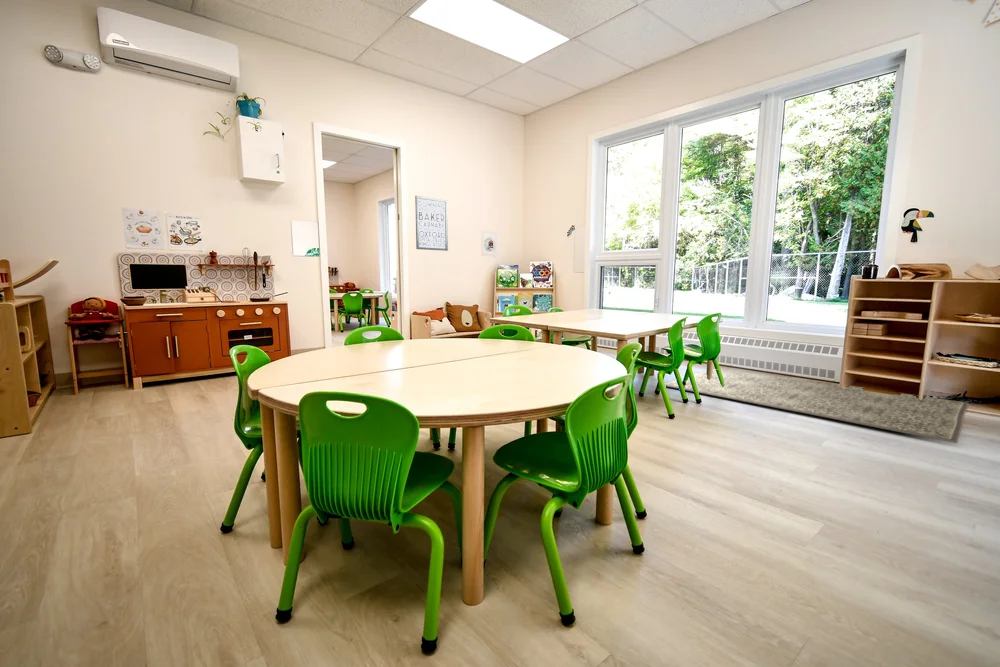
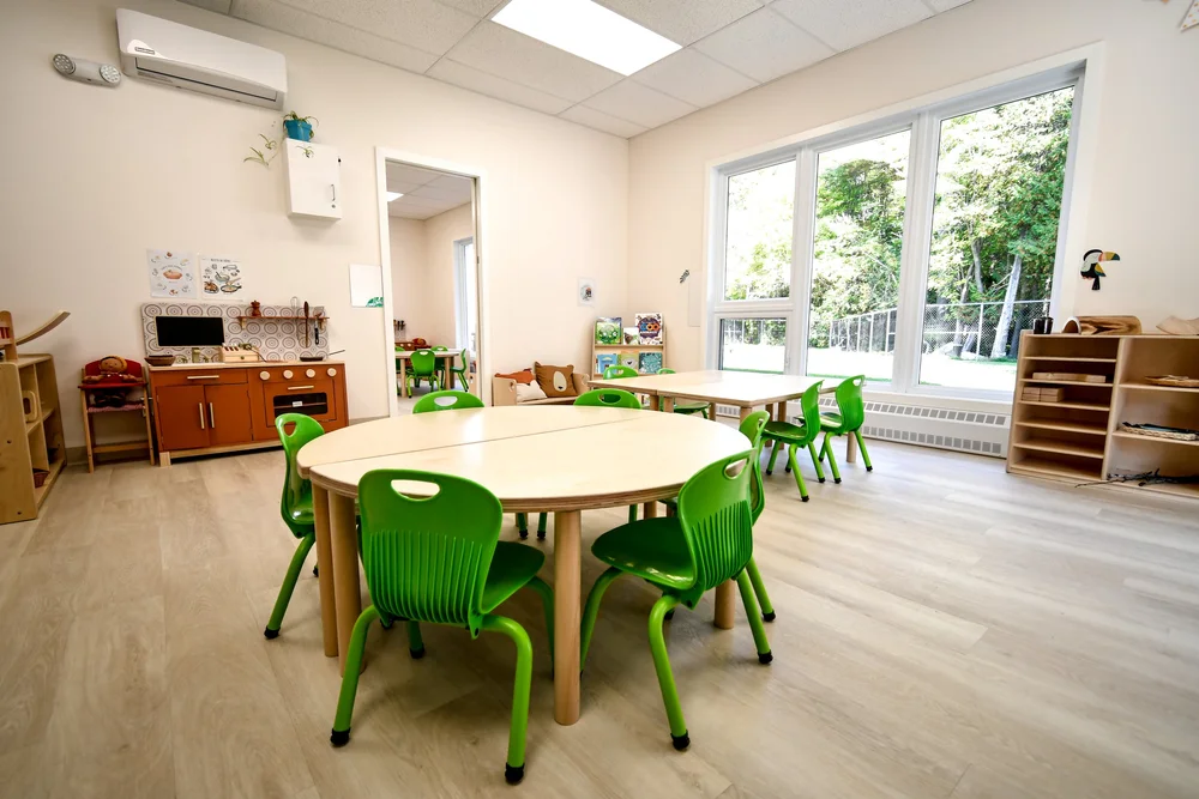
- wall art (432, 224)
- rug (801, 393)
